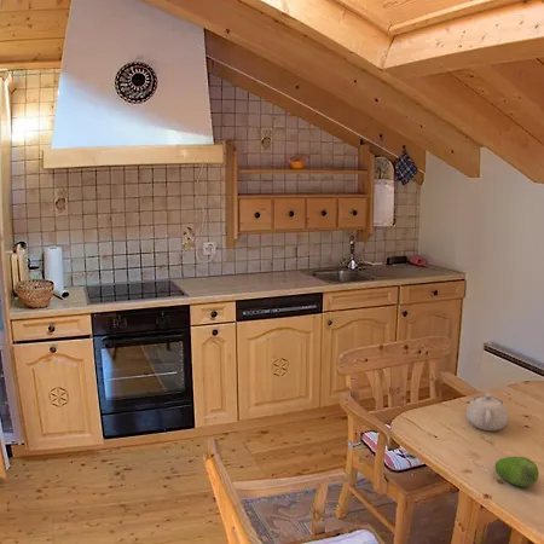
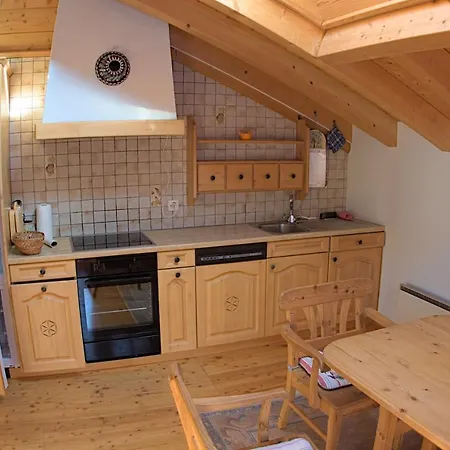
- teapot (487, 409)
- fruit (516, 470)
